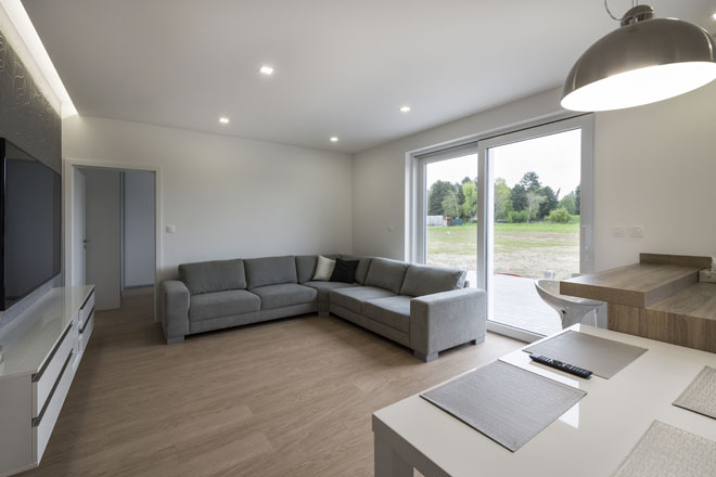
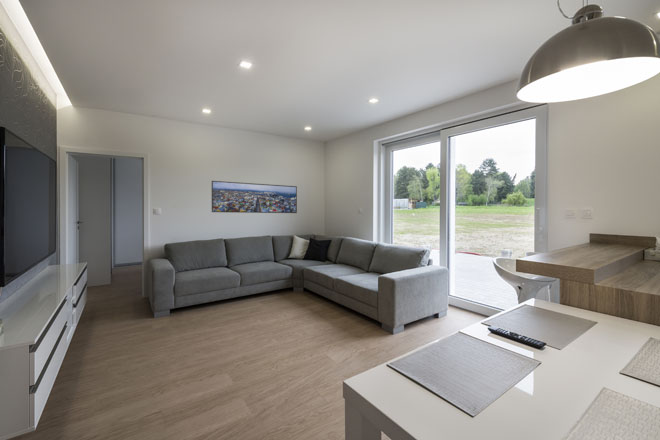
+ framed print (257, 198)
